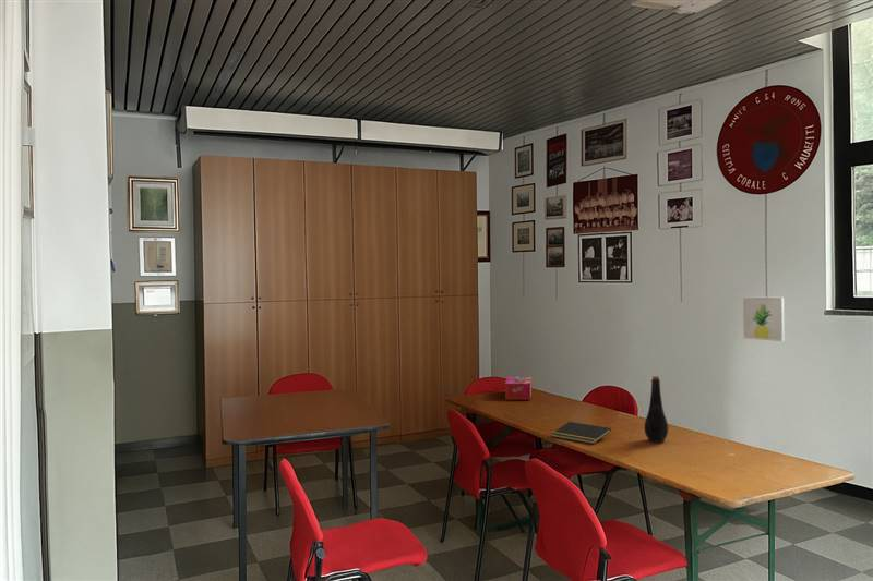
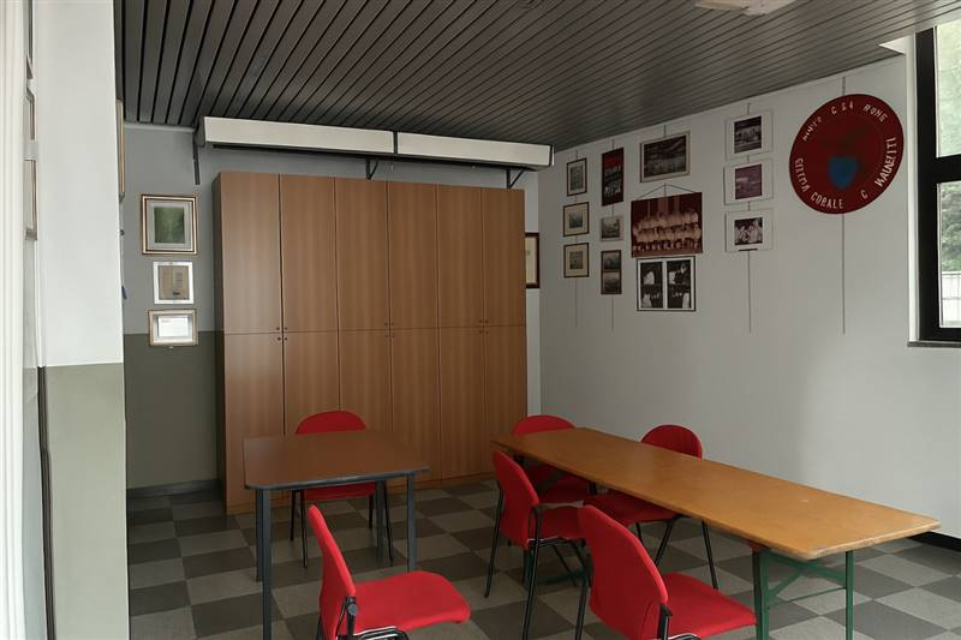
- bottle (656, 408)
- notepad (581, 432)
- wall art (763, 318)
- tissue box (518, 387)
